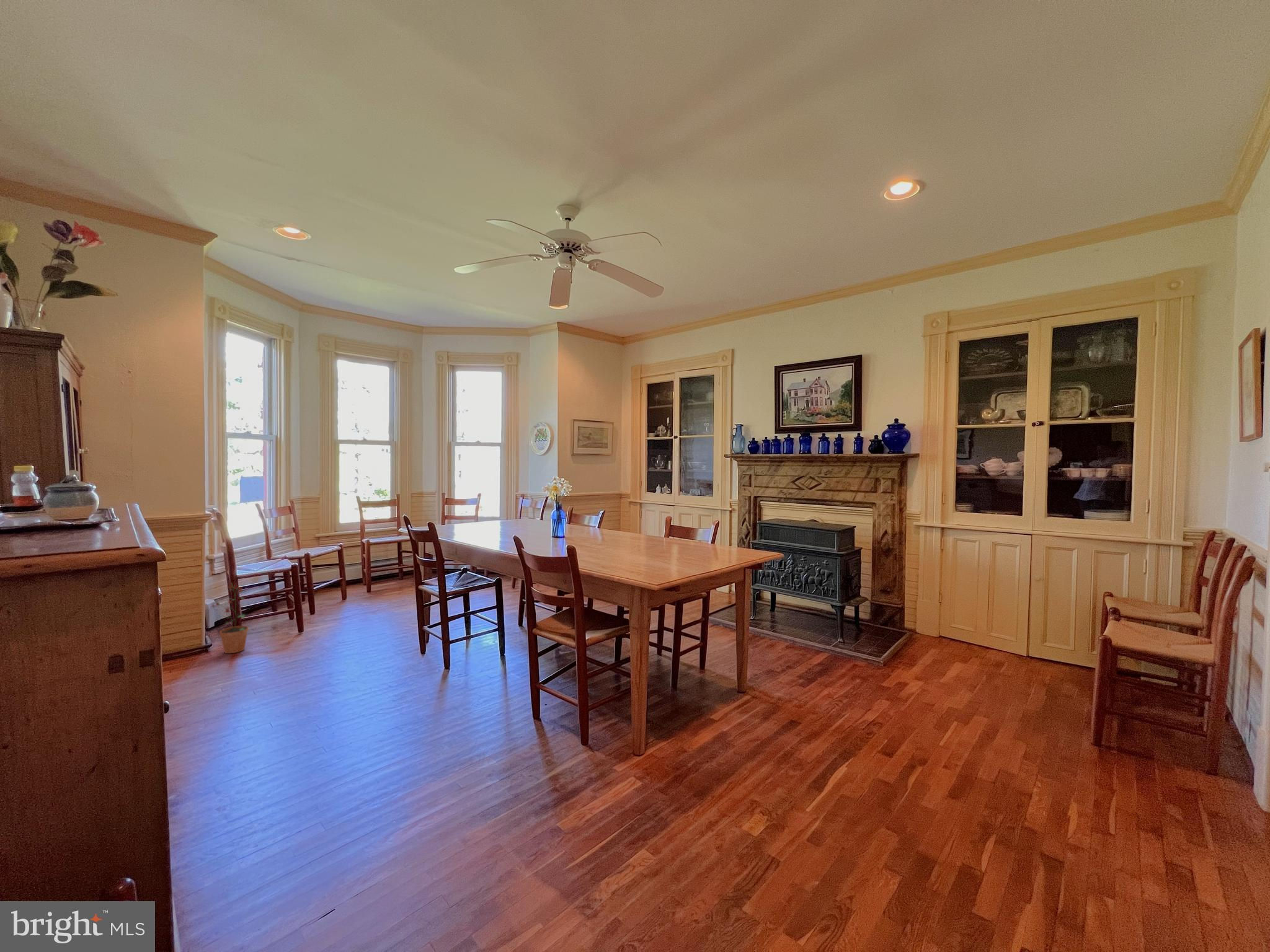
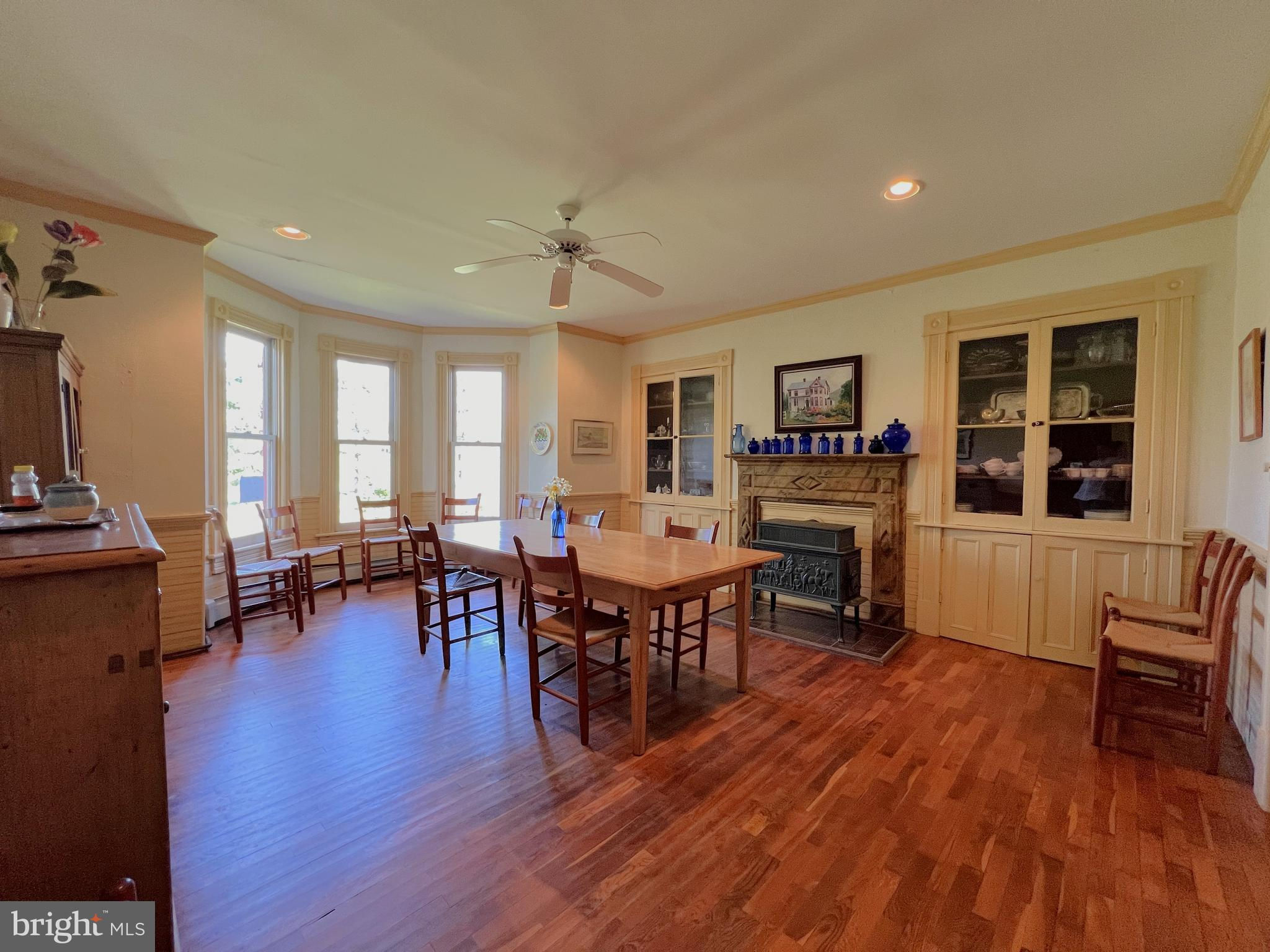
- potted plant (231, 618)
